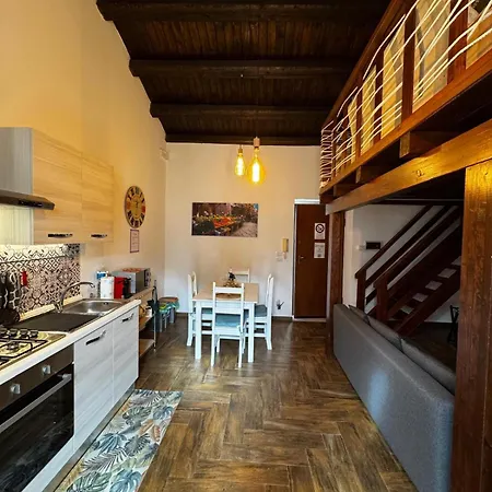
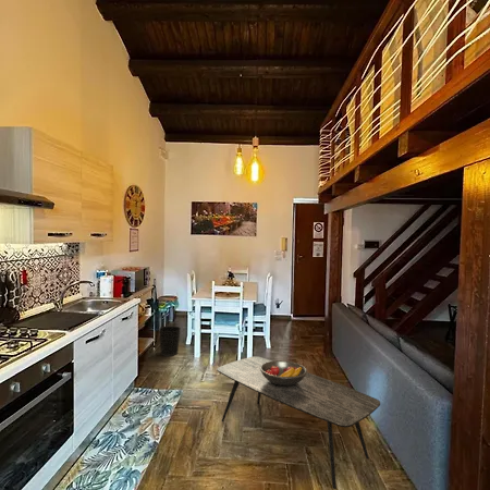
+ wastebasket (169, 341)
+ fruit bowl (283, 372)
+ coffee table (290, 406)
